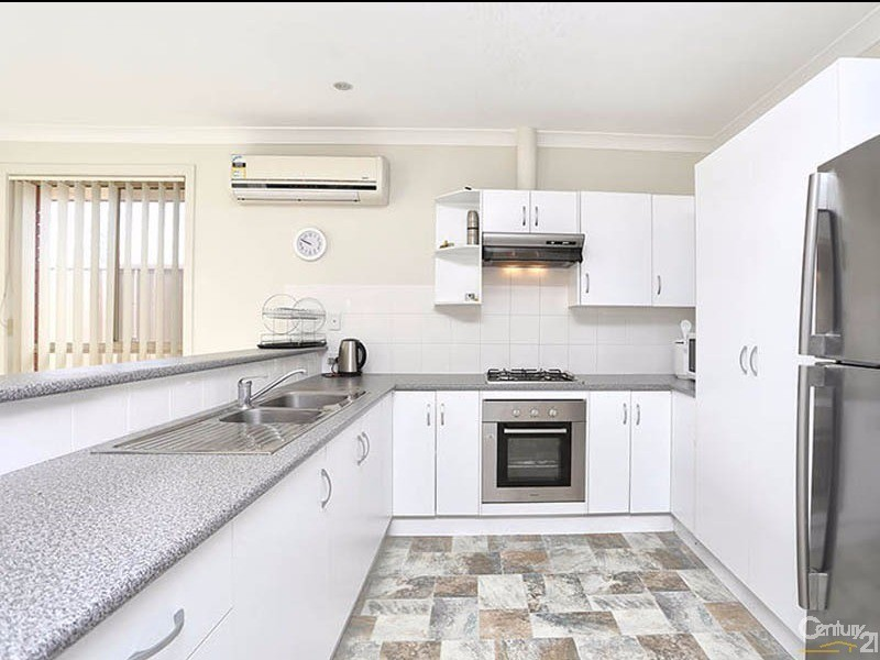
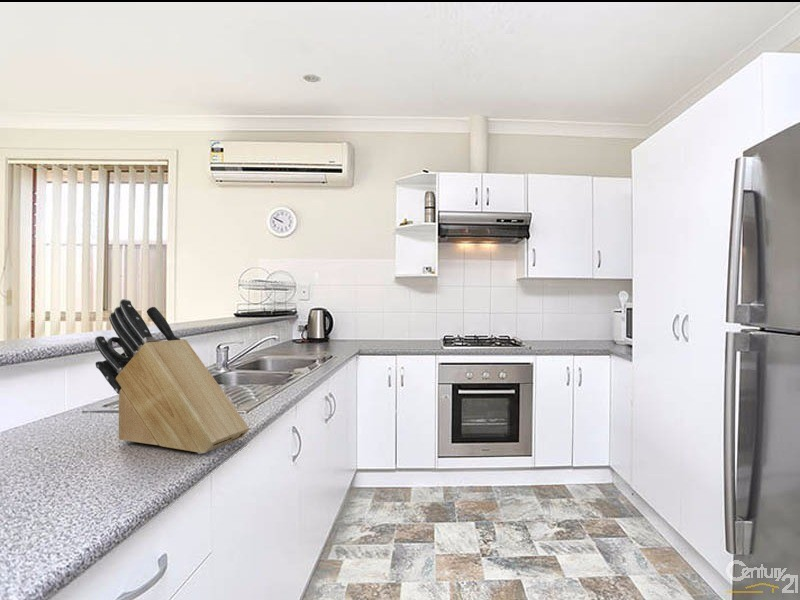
+ knife block (169, 369)
